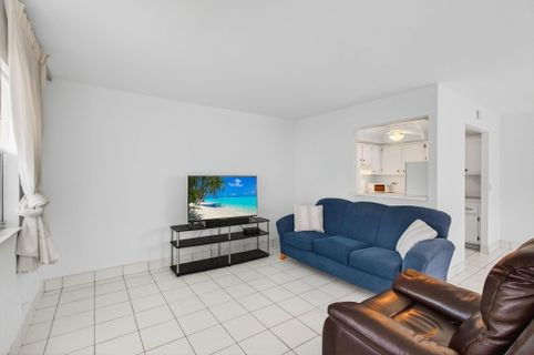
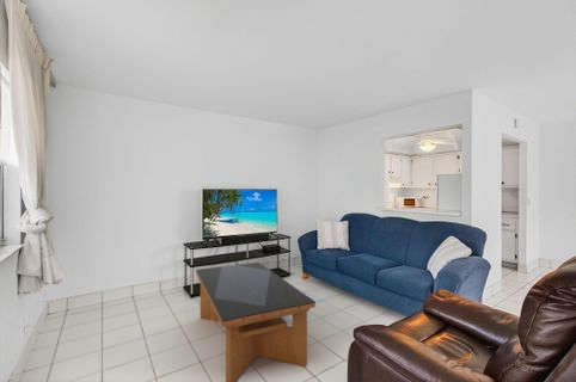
+ coffee table (245, 310)
